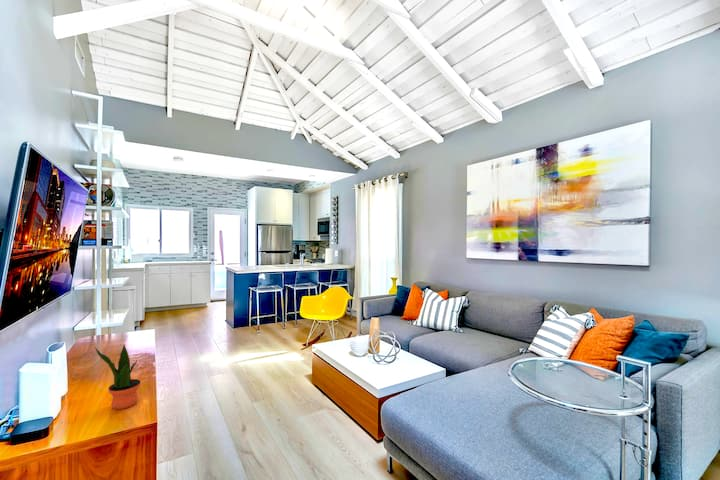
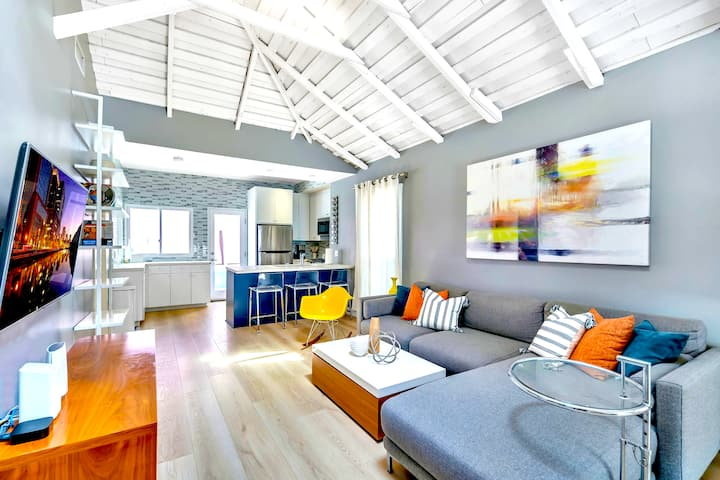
- potted plant (118, 375)
